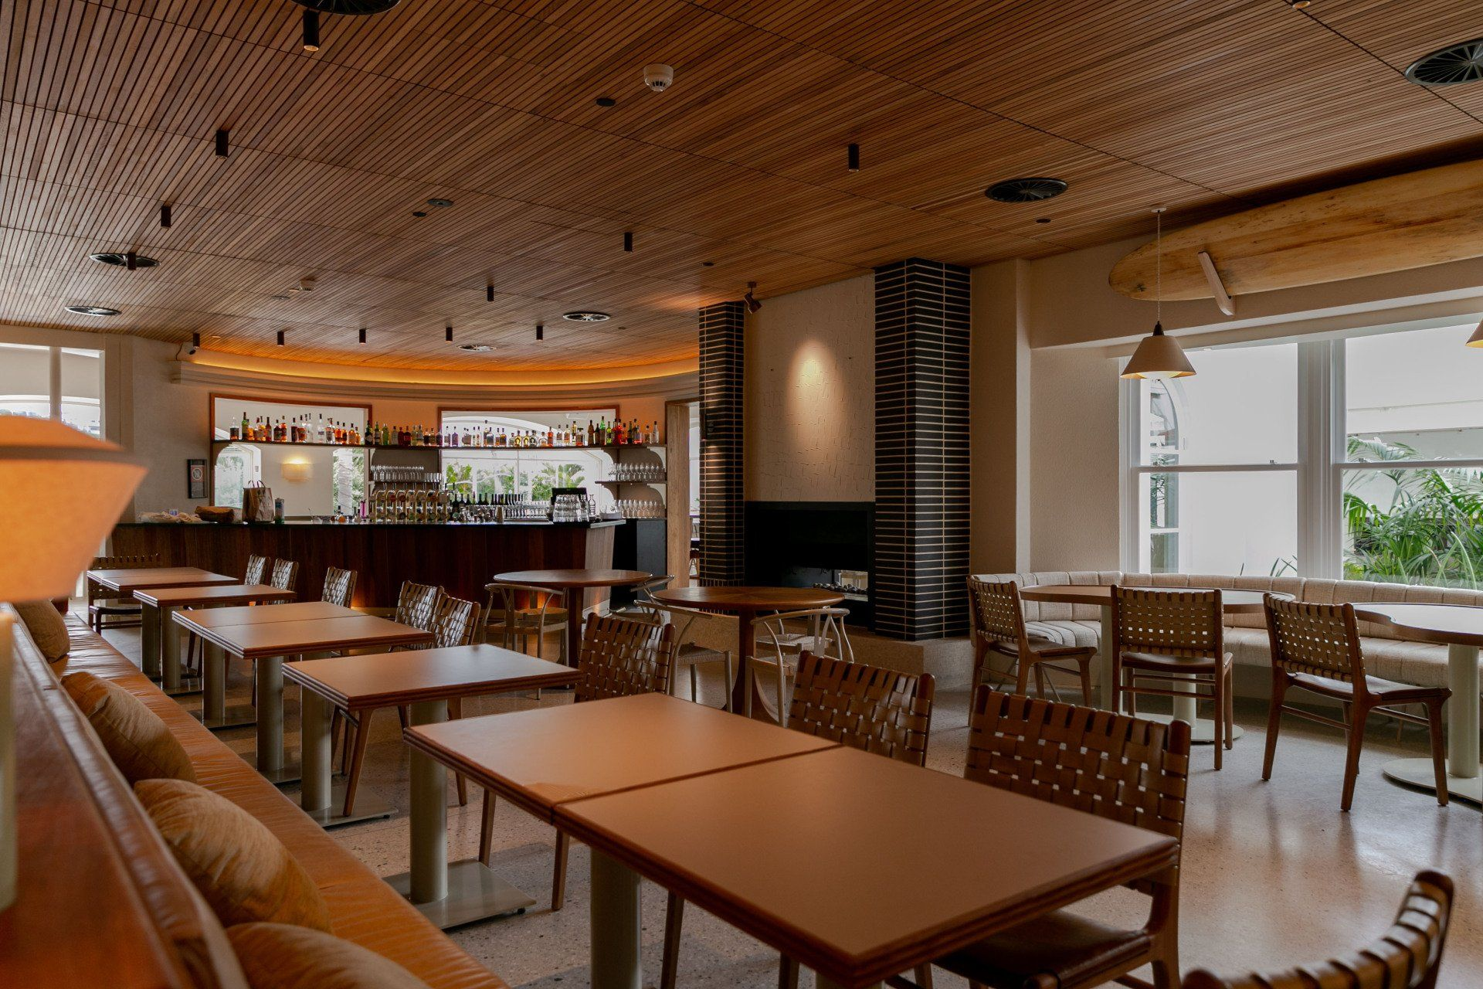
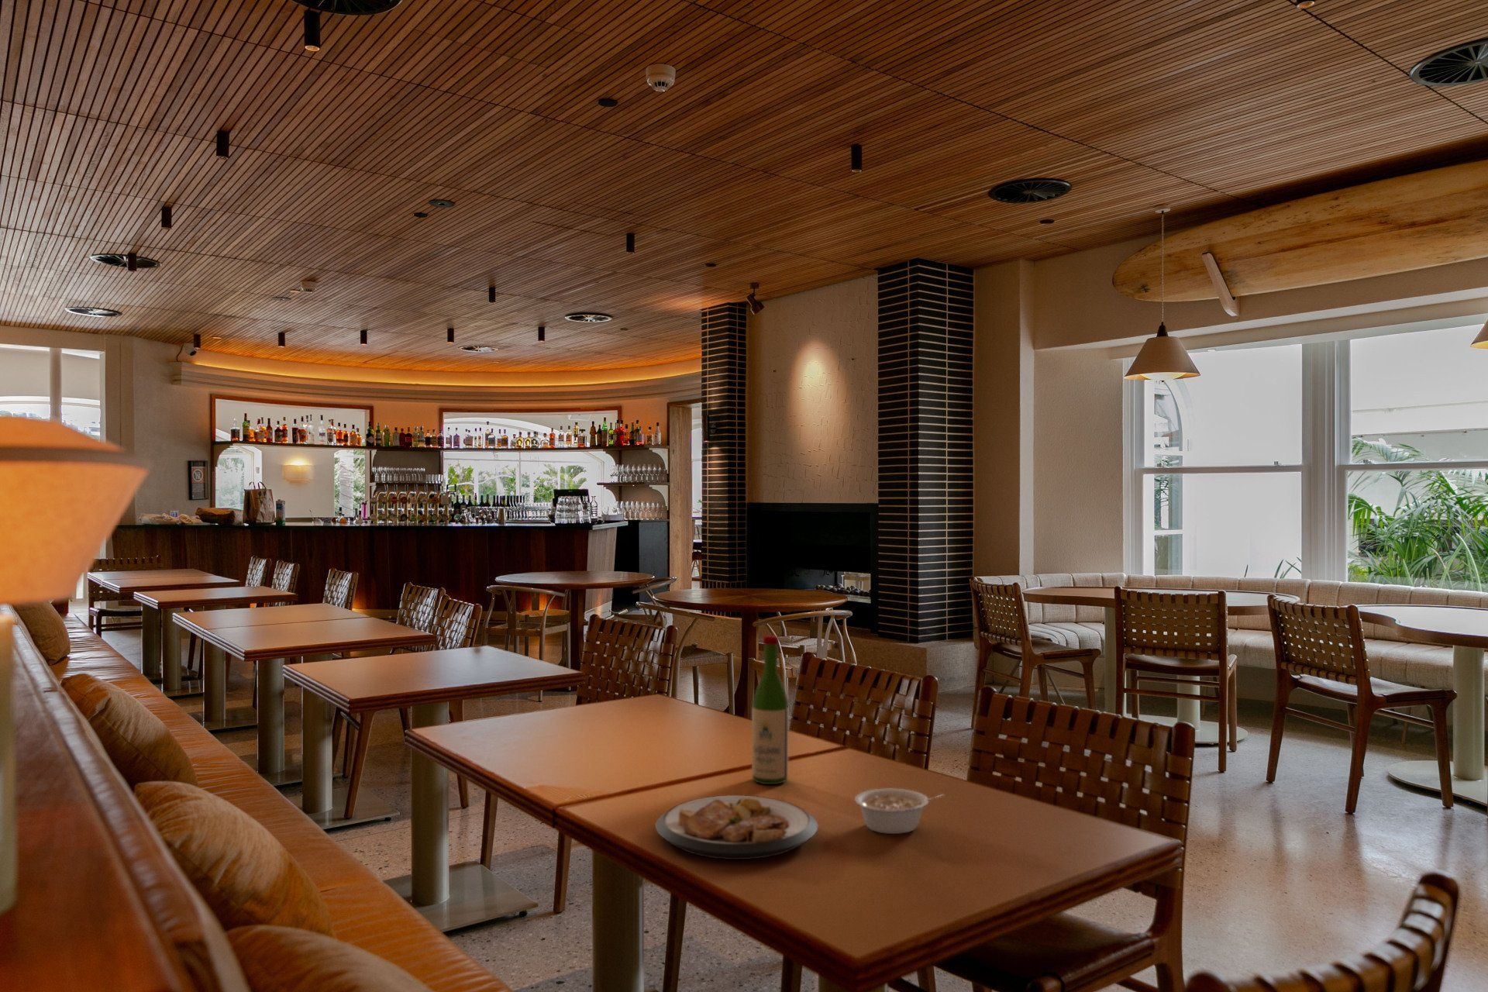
+ legume (893, 809)
+ plate (736, 818)
+ wine bottle (771, 707)
